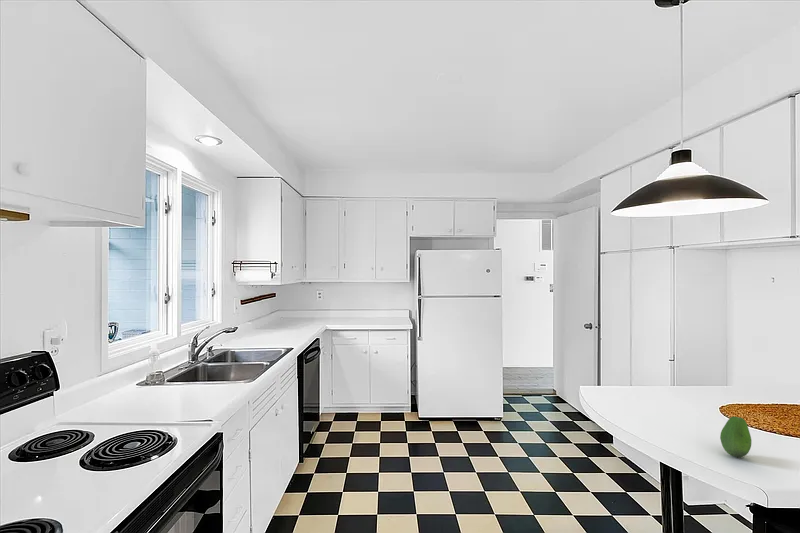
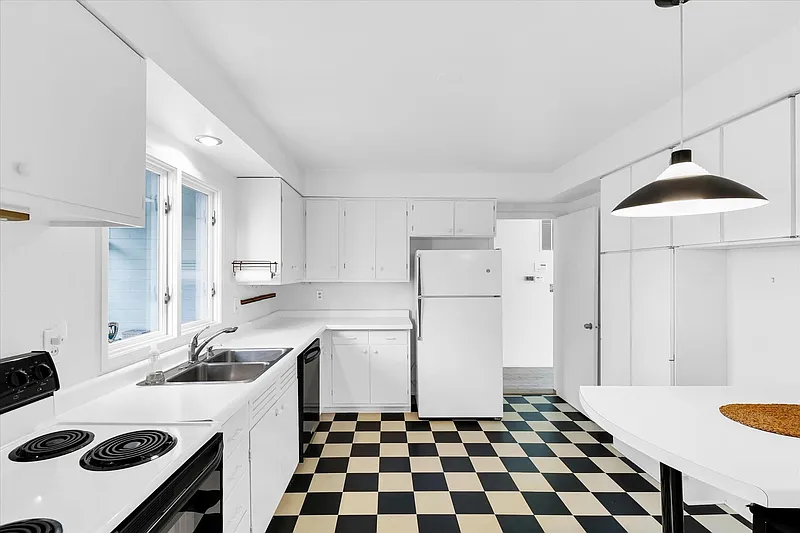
- fruit (735, 436)
